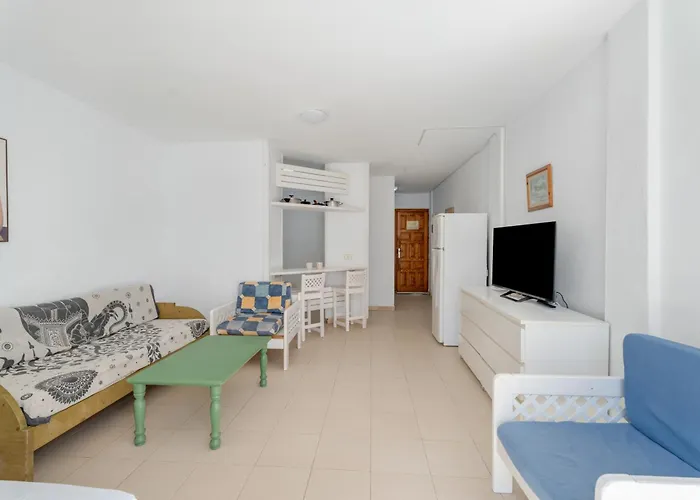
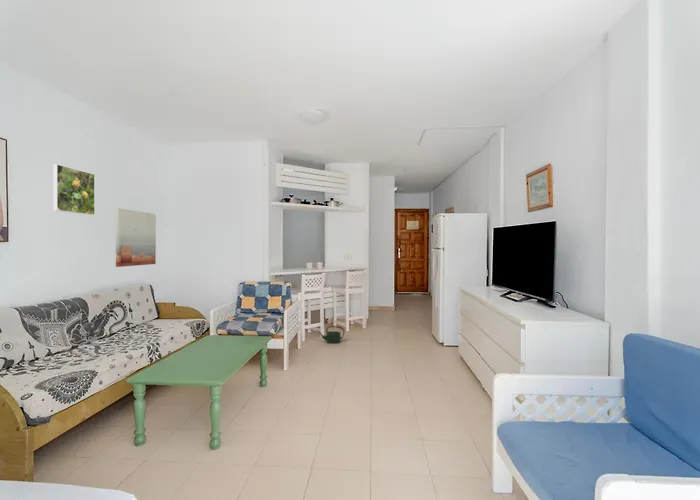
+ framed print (75, 191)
+ wall art (137, 238)
+ watering can (330, 334)
